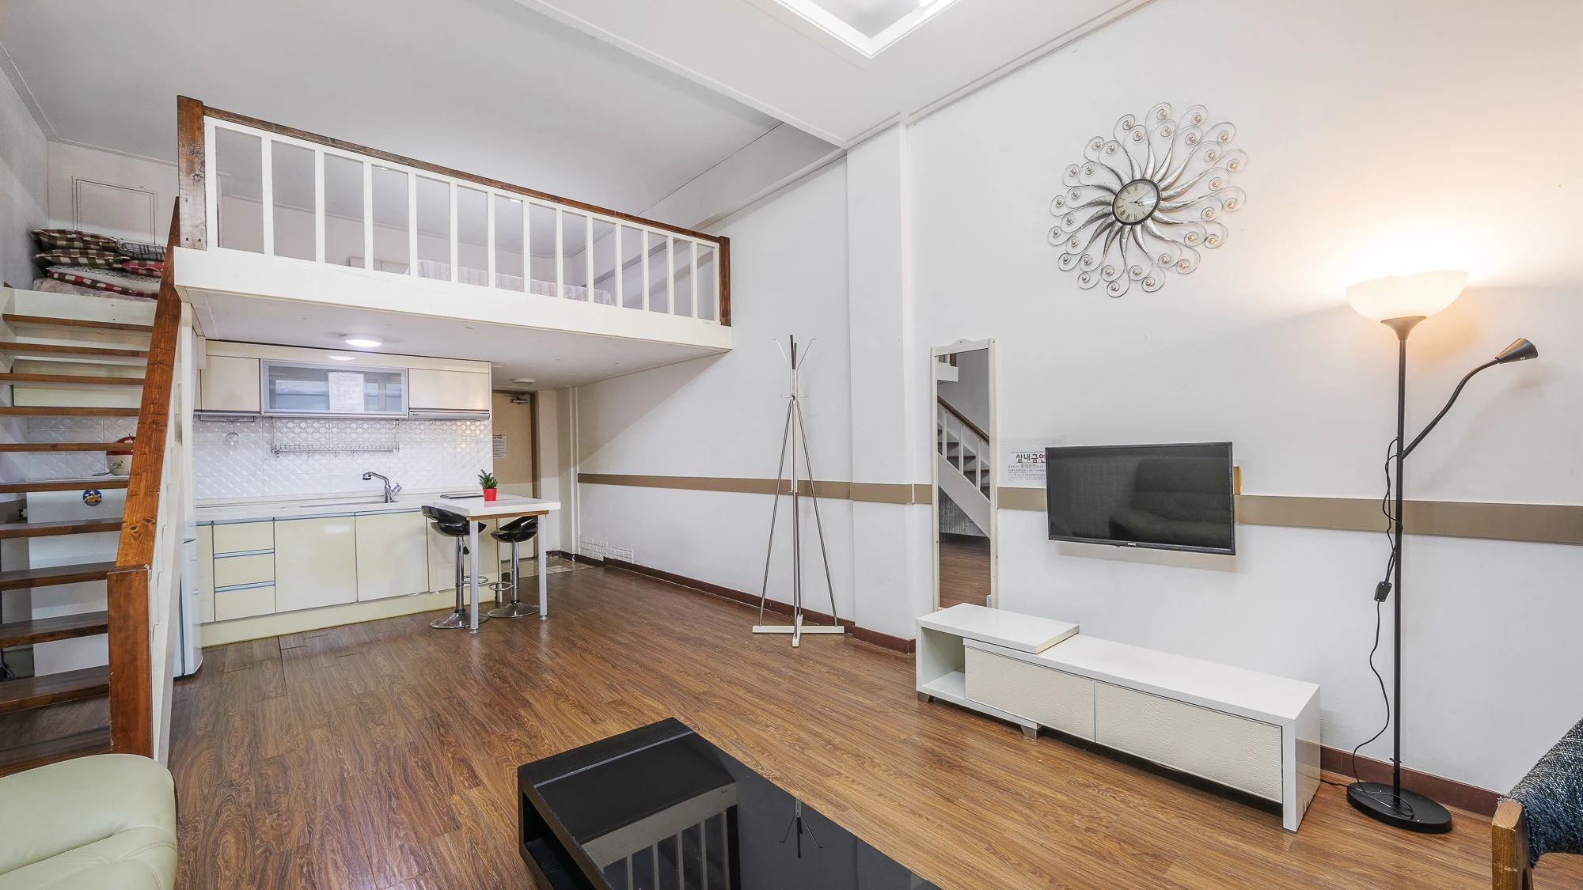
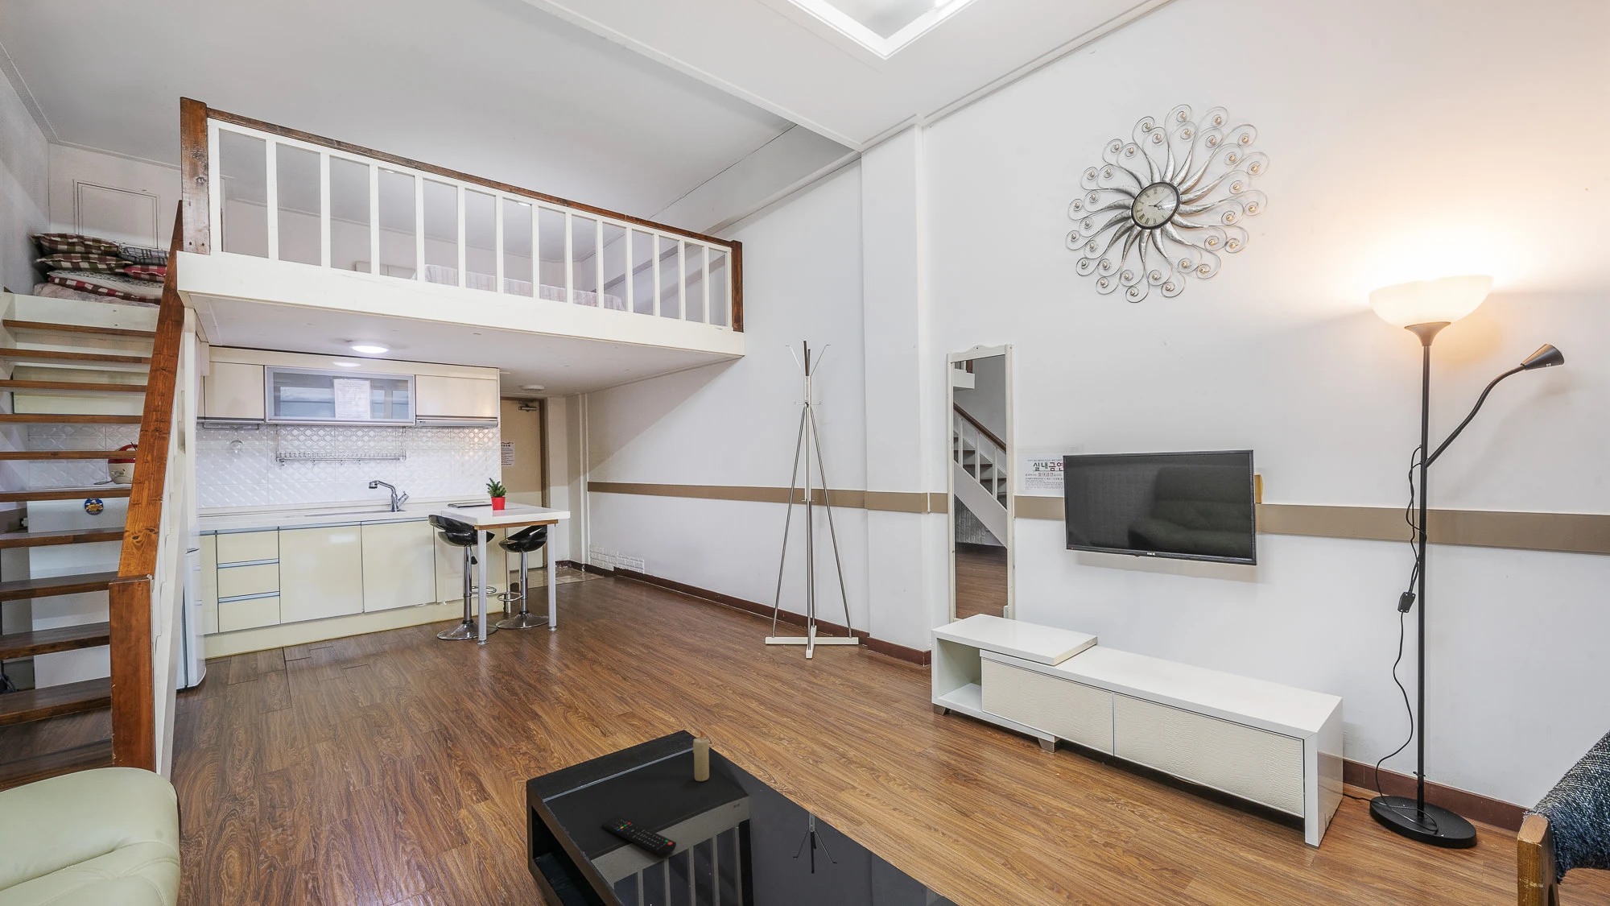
+ candle (700, 753)
+ remote control (638, 836)
